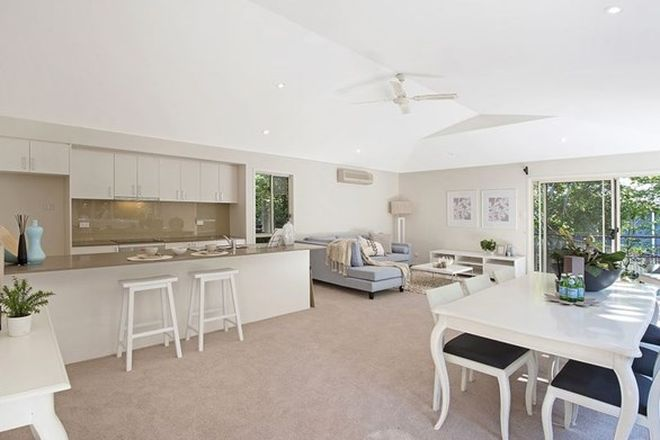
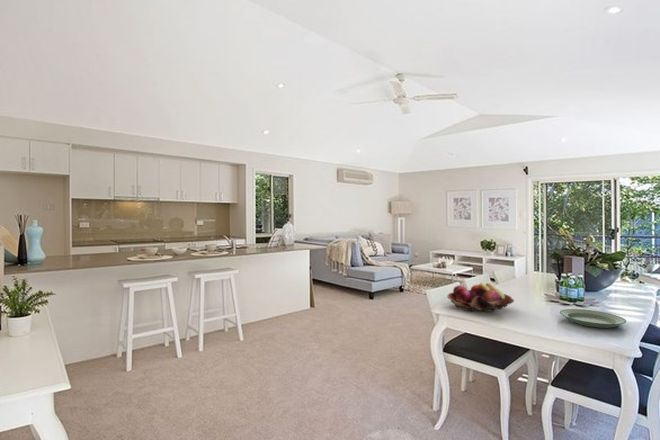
+ plate (591, 318)
+ fruit basket (480, 295)
